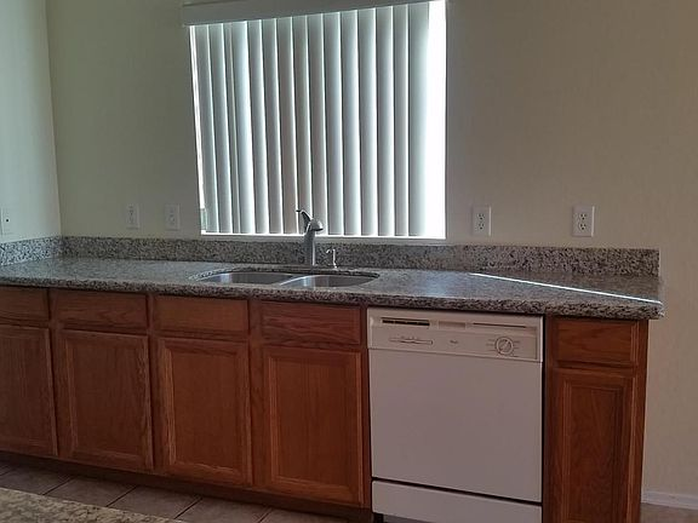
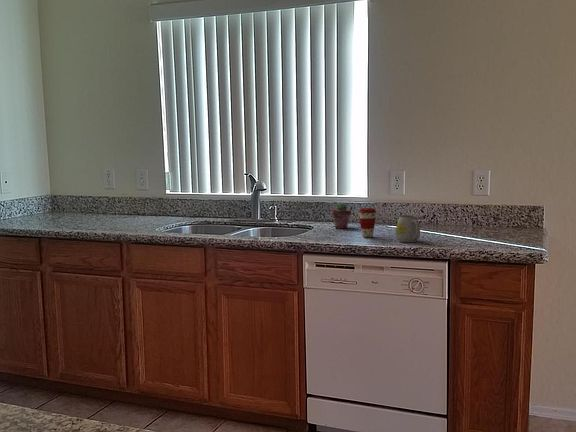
+ mug (409, 228)
+ coffee cup (367, 222)
+ potted succulent (341, 215)
